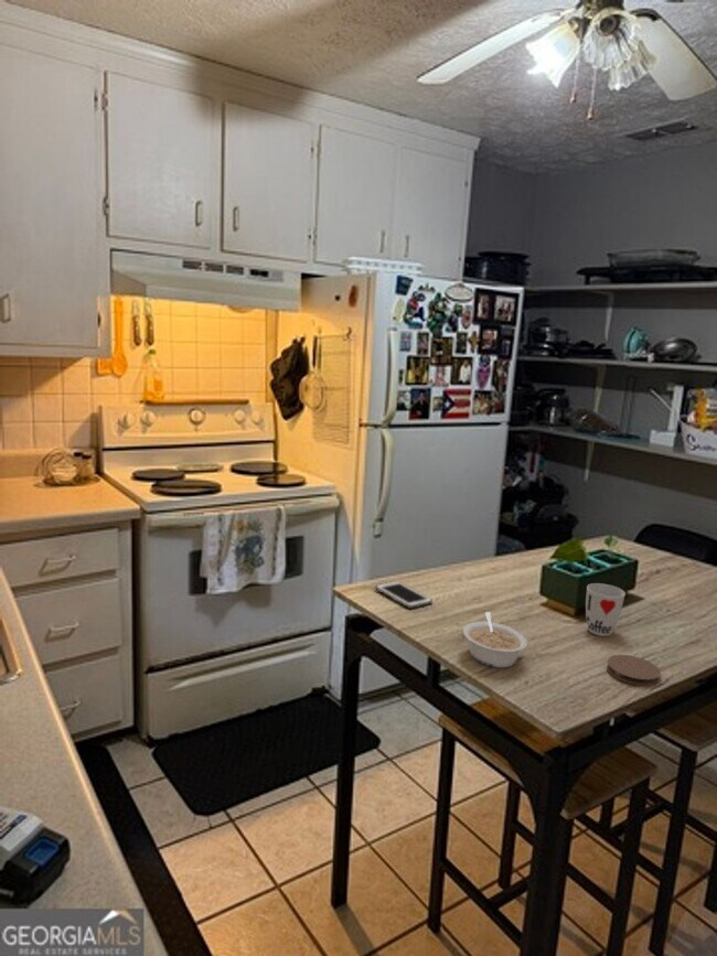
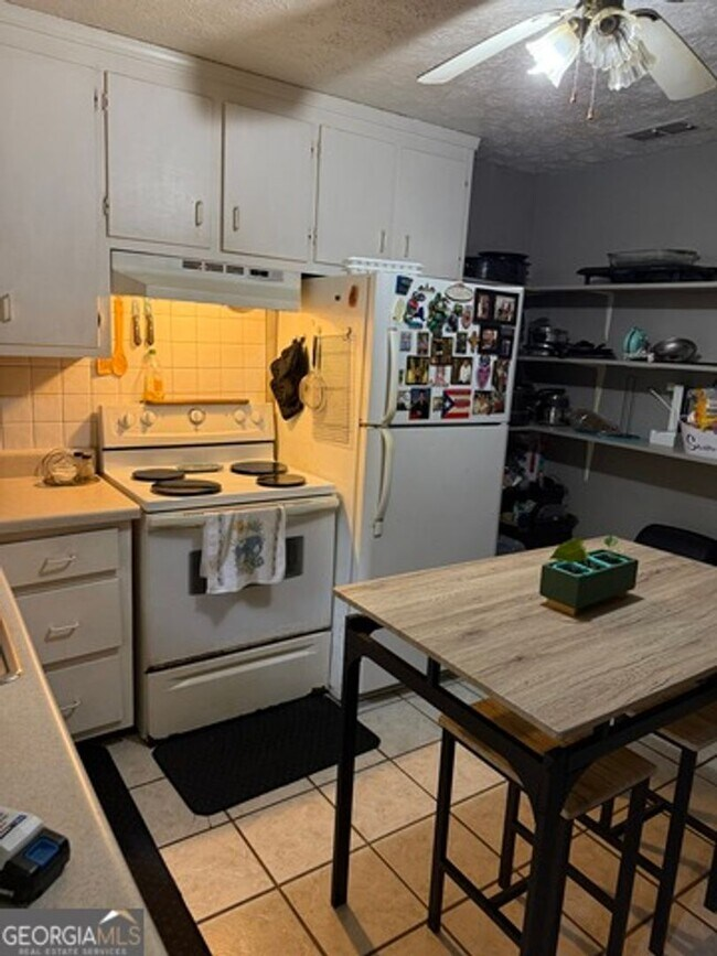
- cup (602, 610)
- legume (492, 643)
- cell phone (403, 594)
- coaster (633, 669)
